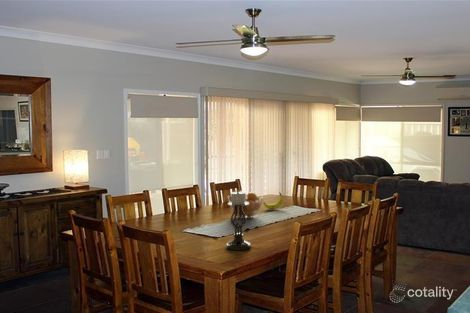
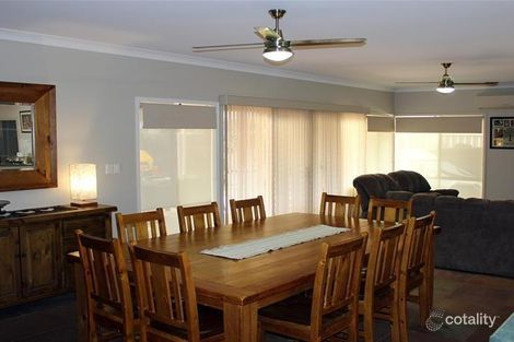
- banana (275, 203)
- candle holder (239, 218)
- fruit basket (245, 205)
